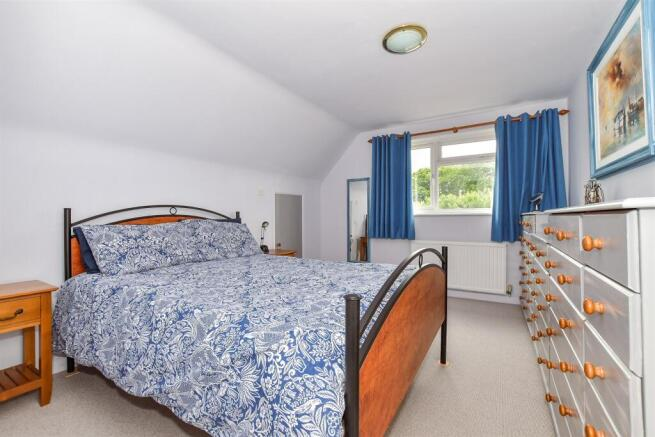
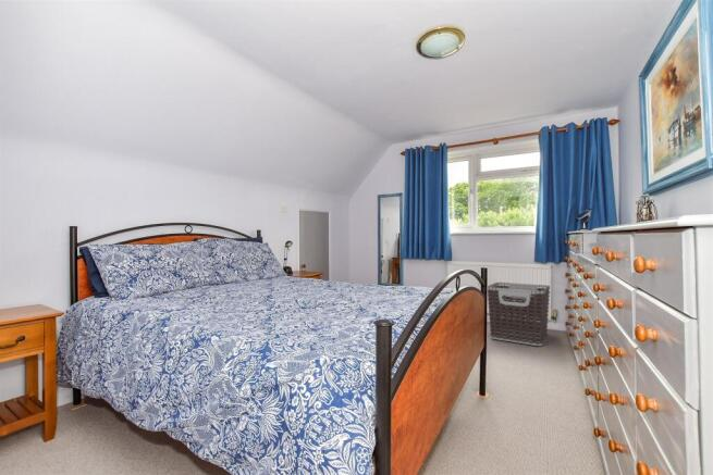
+ clothes hamper (518, 311)
